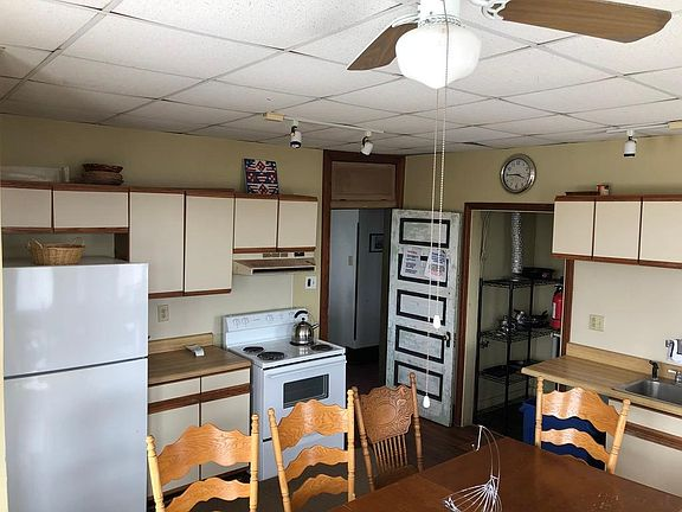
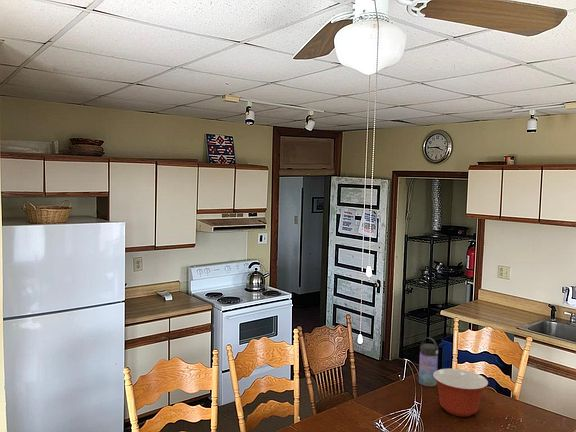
+ mixing bowl (459, 394)
+ water bottle (428, 360)
